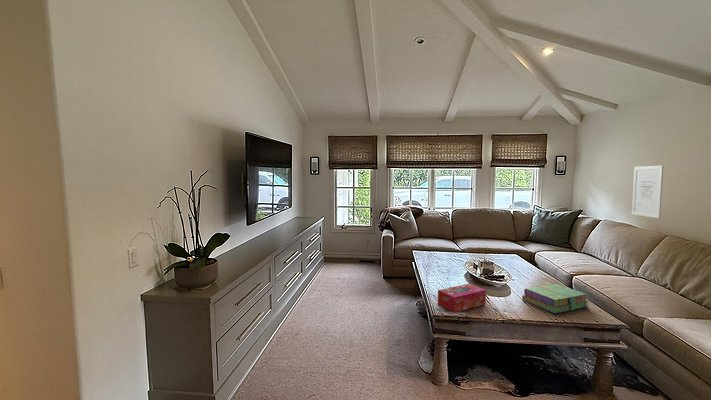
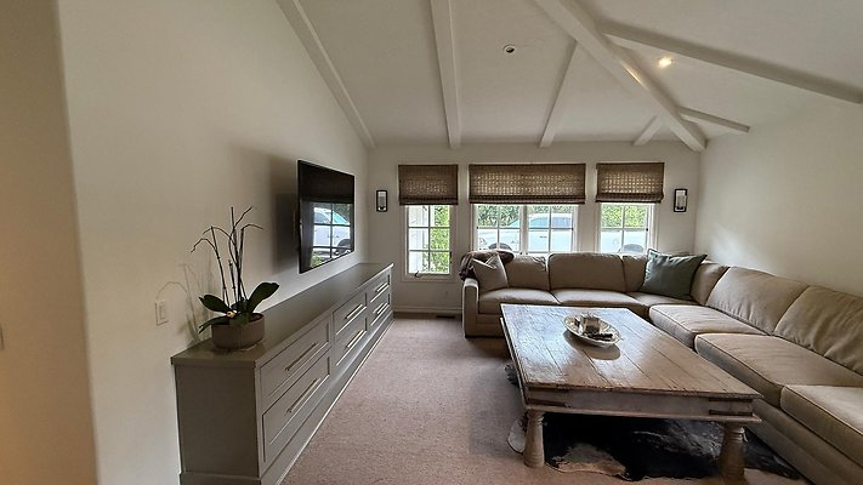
- tissue box (461, 297)
- stack of books (554, 297)
- wall art (646, 191)
